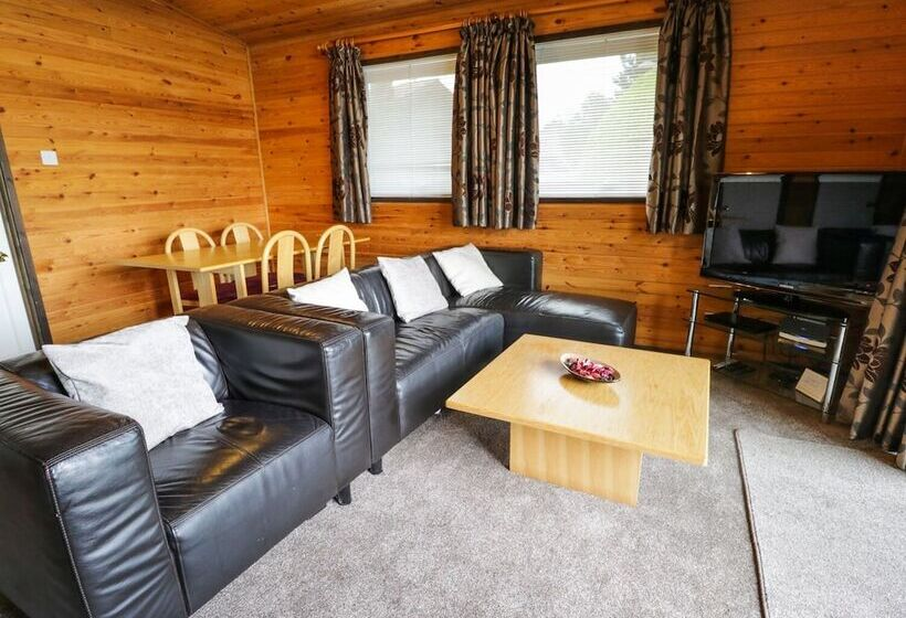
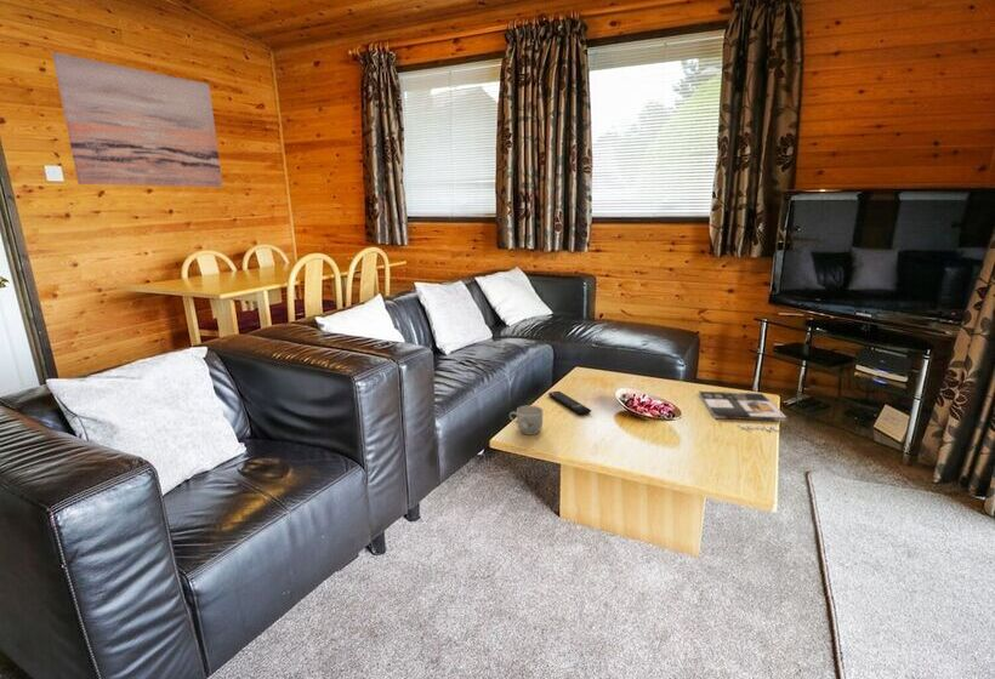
+ remote control (568, 401)
+ magazine (743, 409)
+ mug (525, 420)
+ wall art (149, 129)
